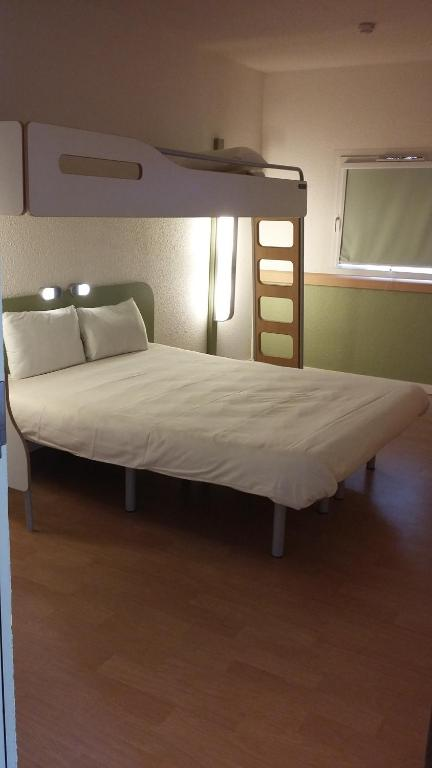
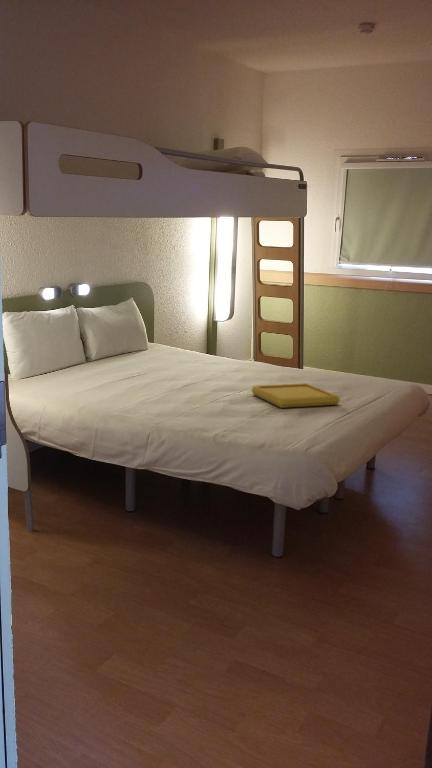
+ serving tray (294, 395)
